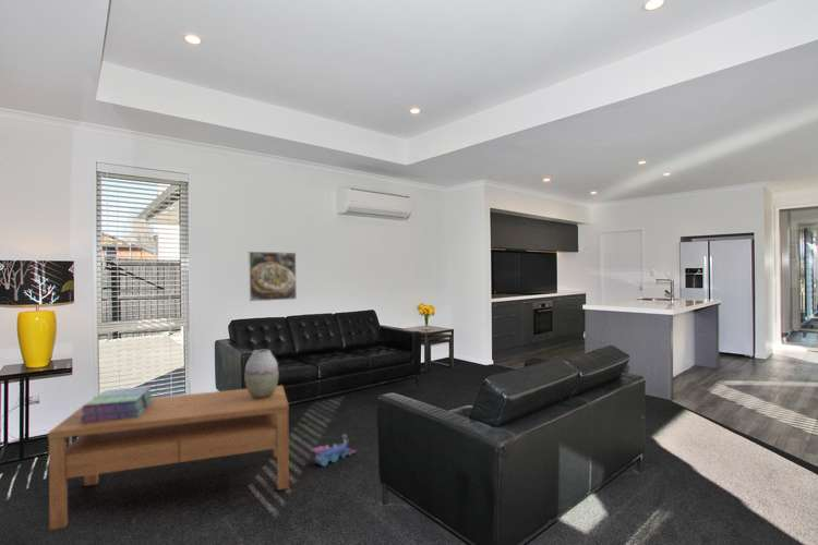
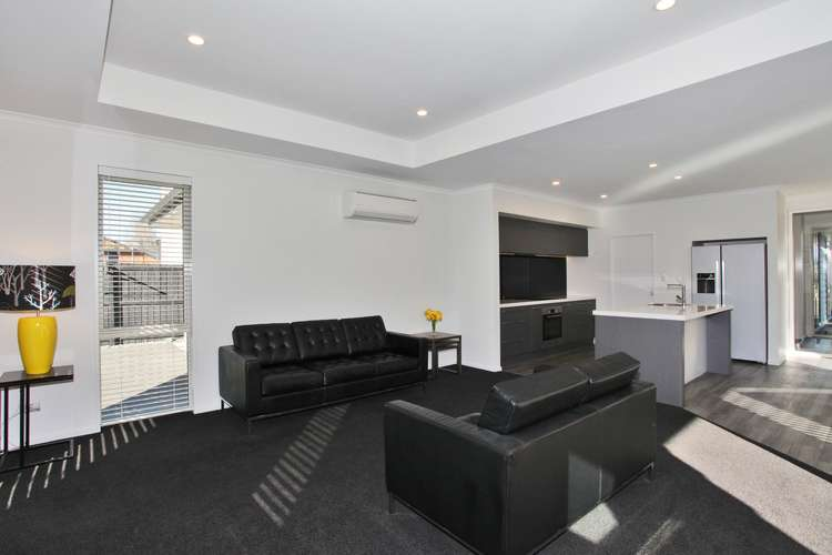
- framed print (273, 276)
- stack of books (119, 402)
- coffee table (185, 445)
- vase (262, 373)
- toy train (335, 448)
